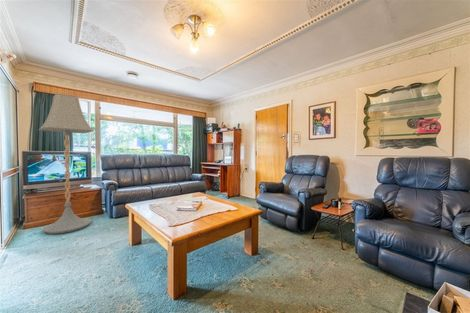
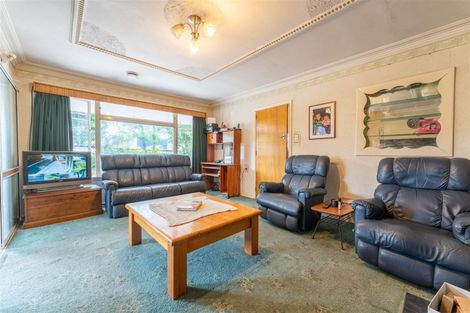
- floor lamp (67, 161)
